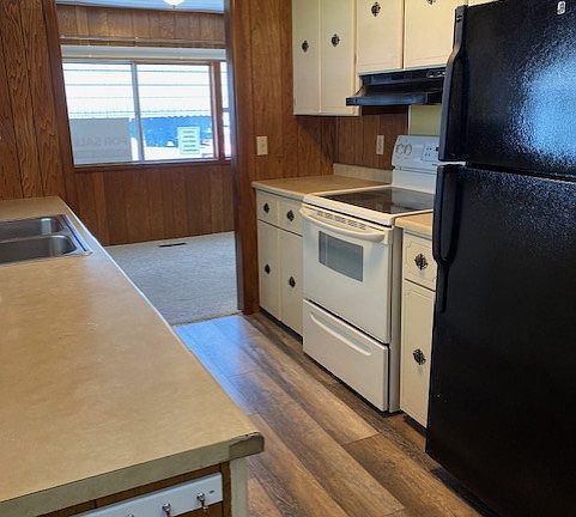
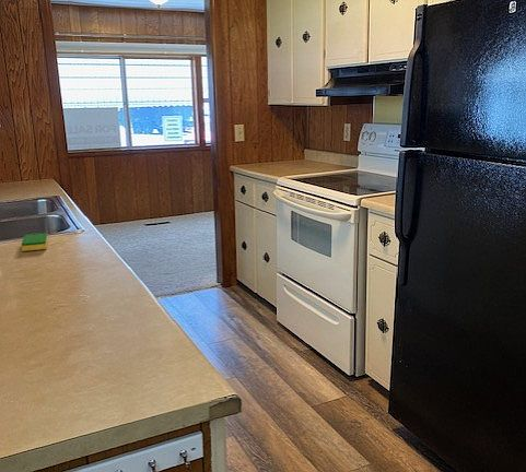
+ dish sponge (35, 241)
